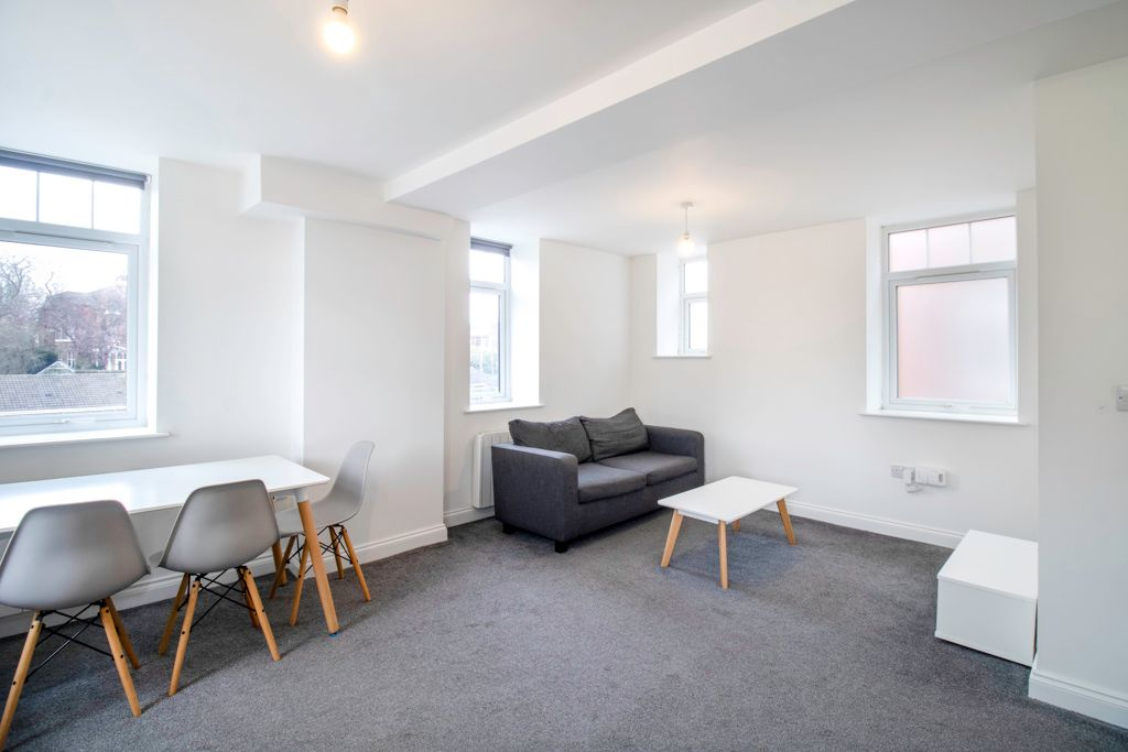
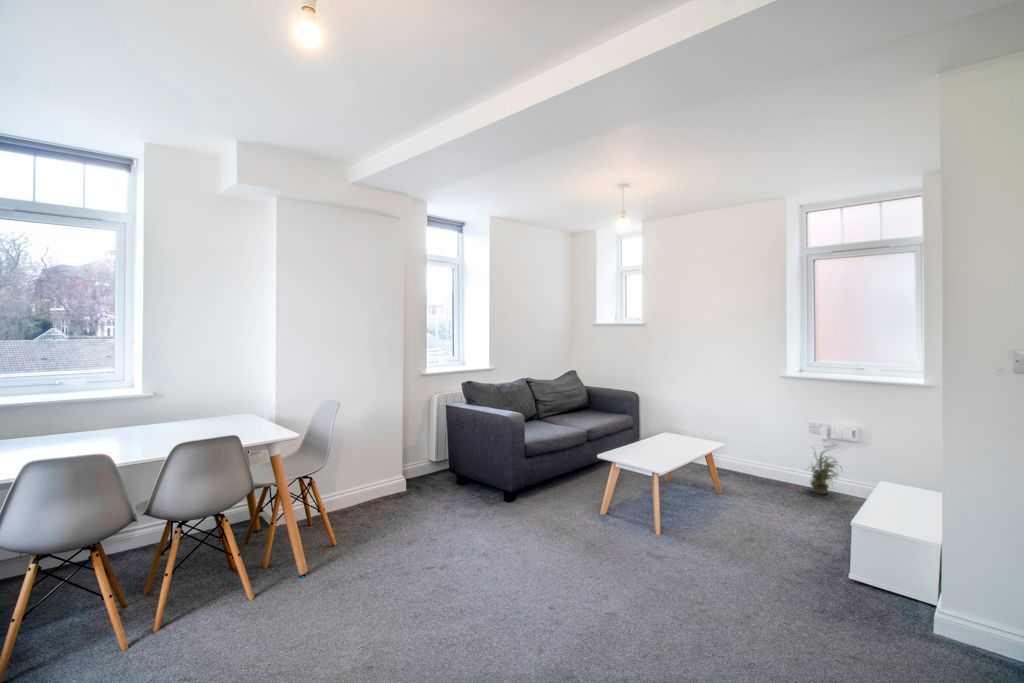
+ potted plant (824, 471)
